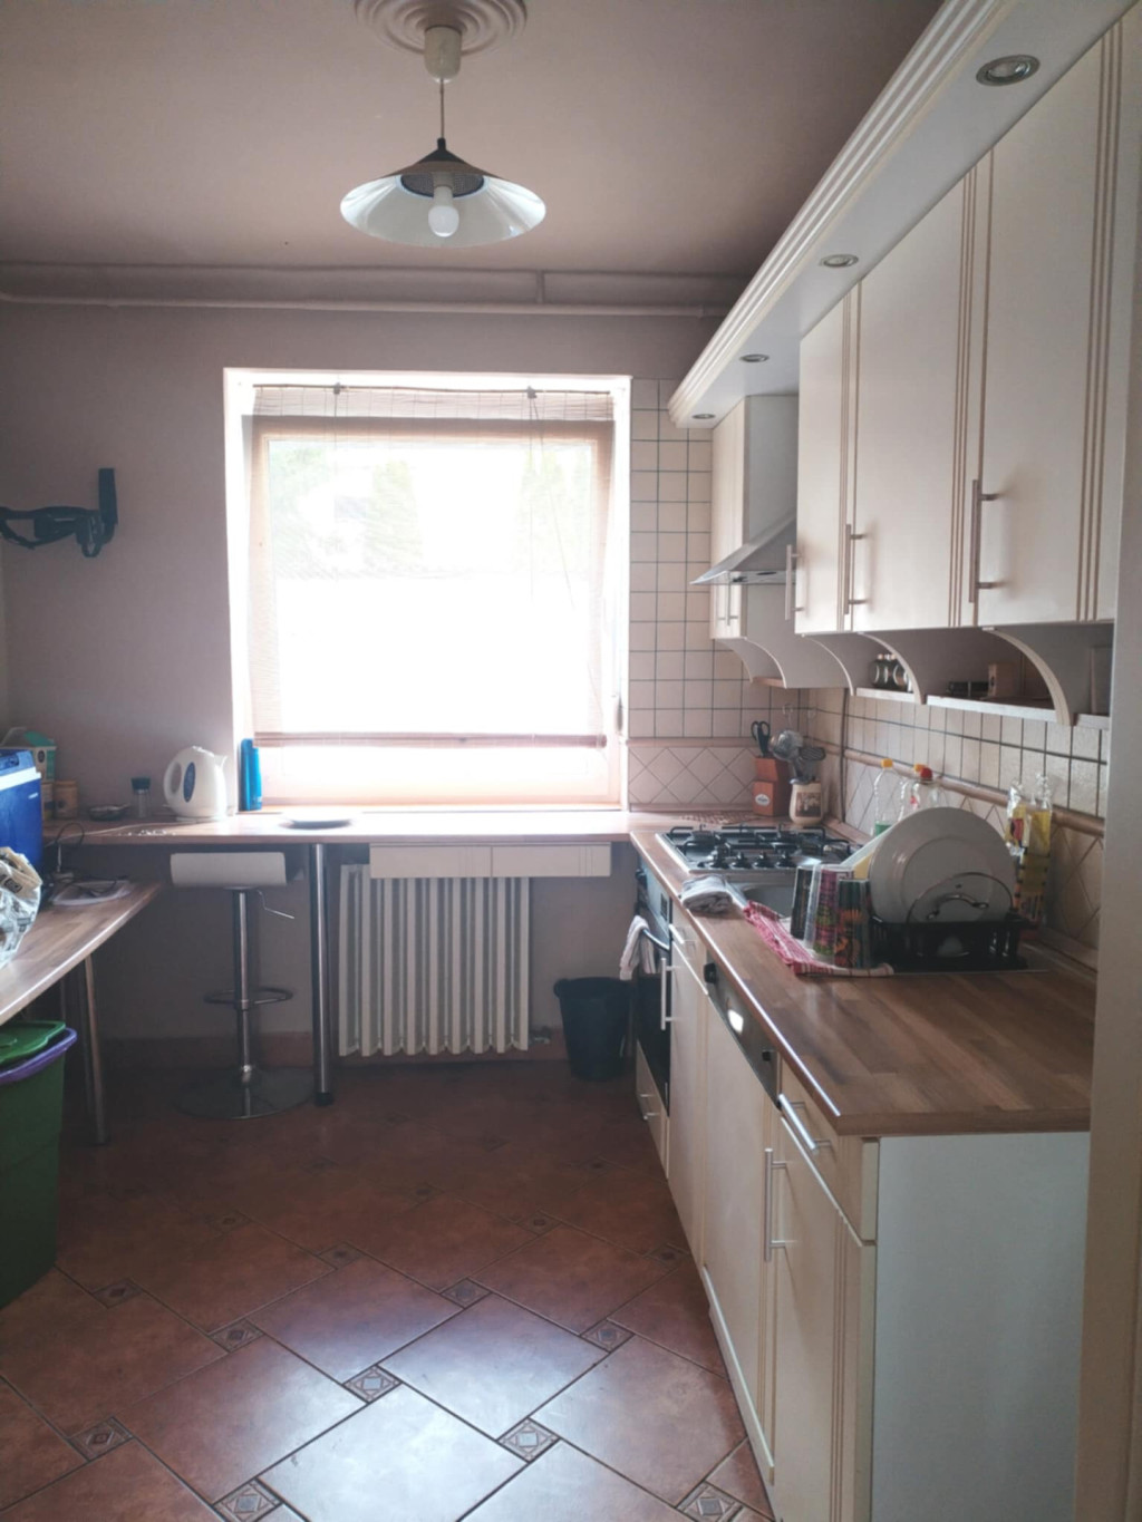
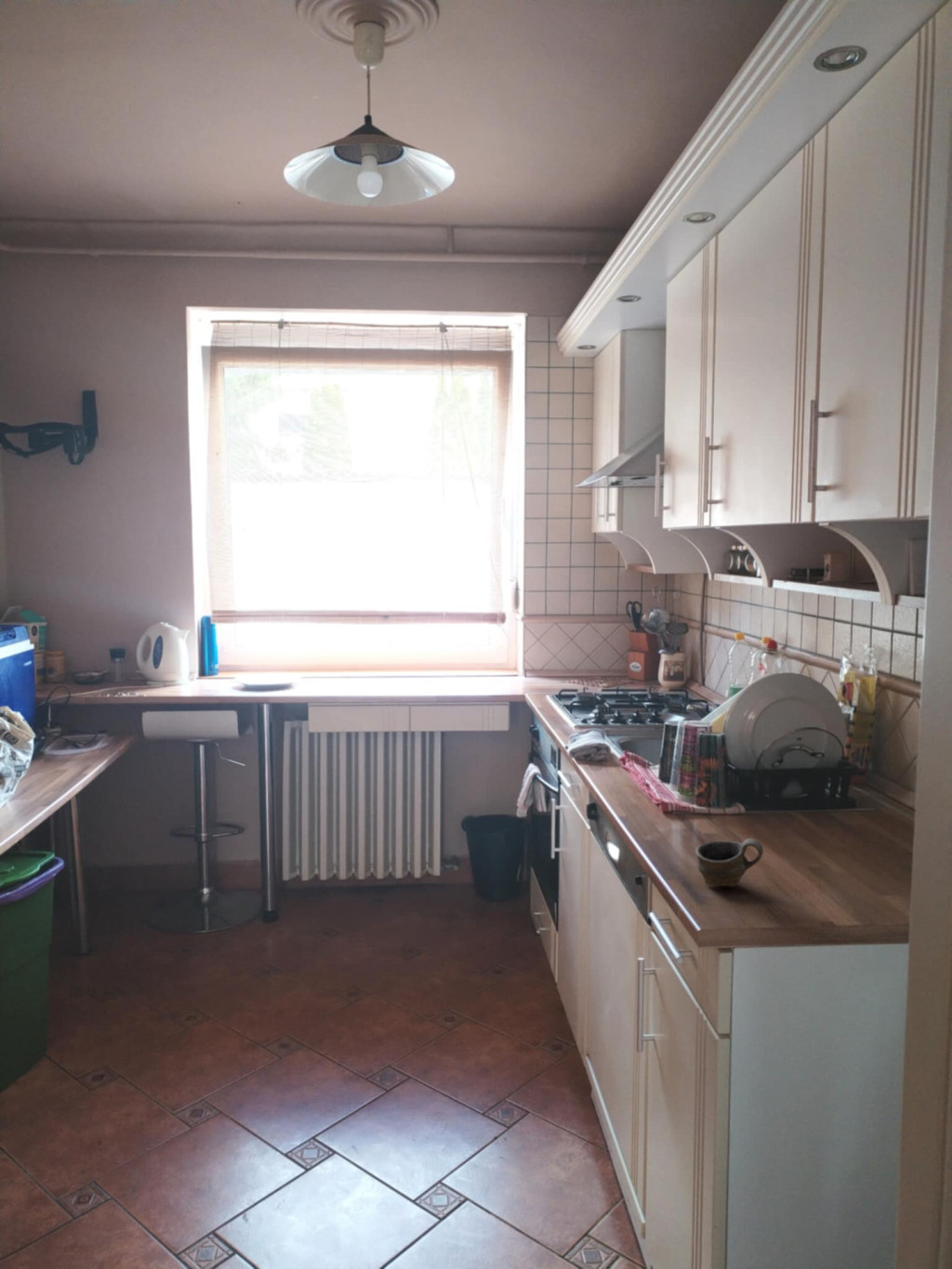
+ cup (724, 860)
